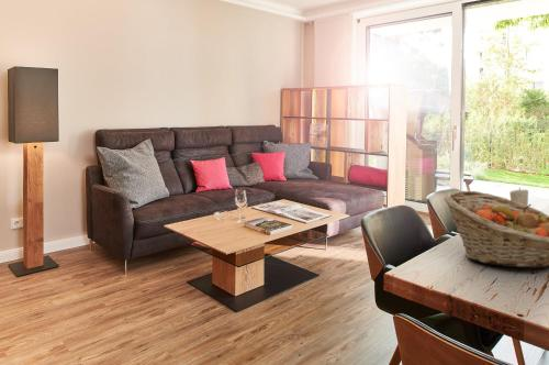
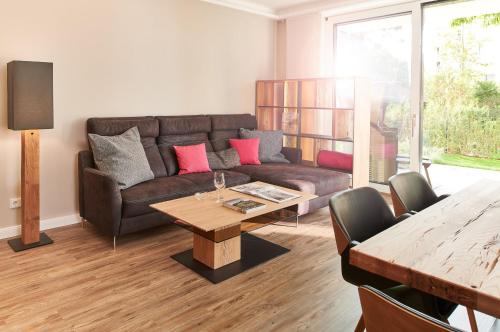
- candle (519, 202)
- fruit basket (506, 225)
